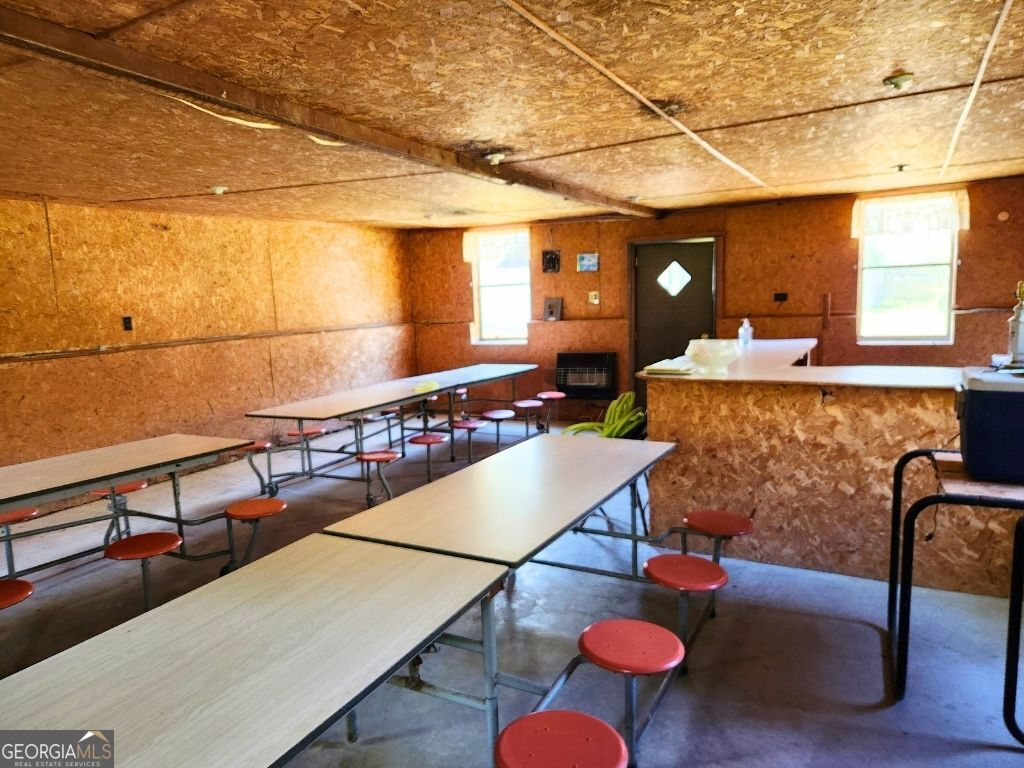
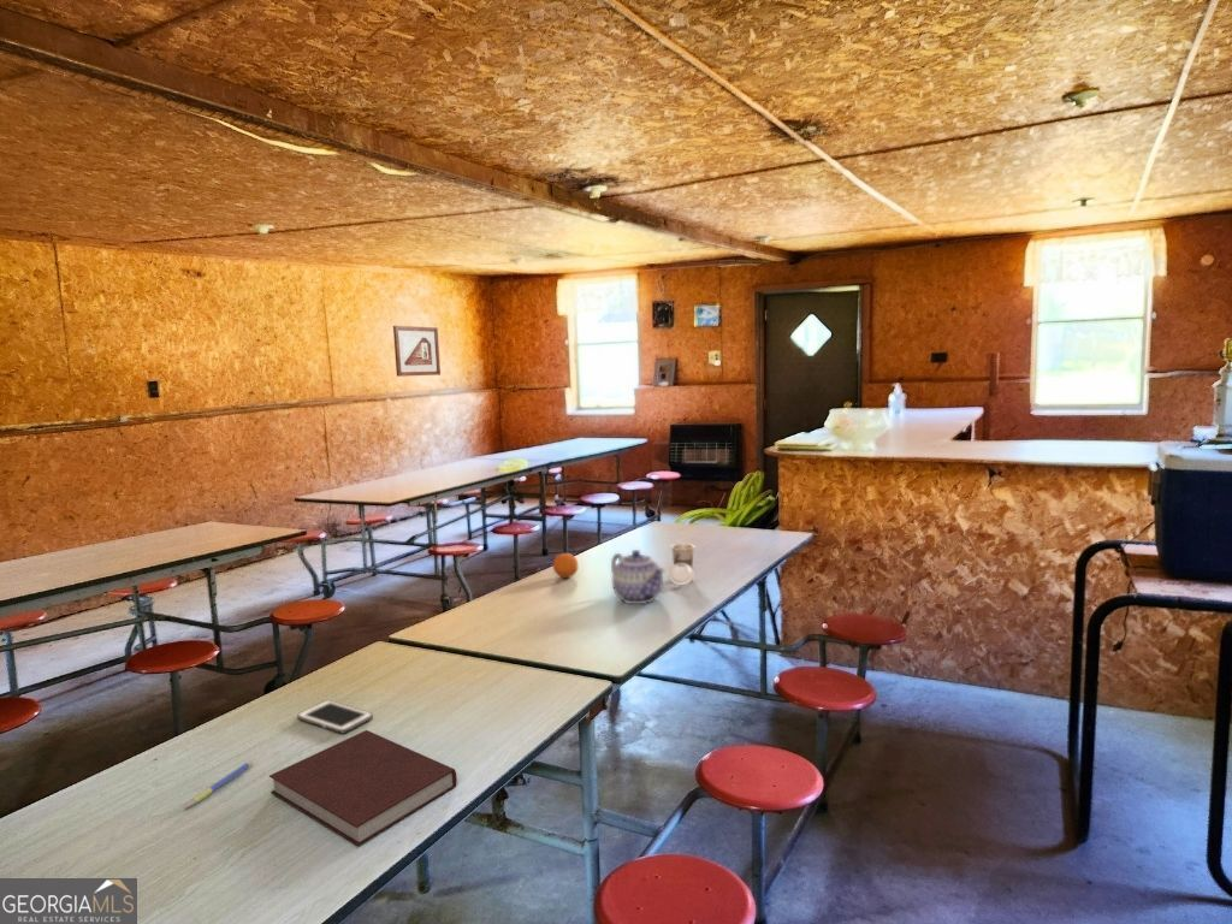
+ cup (682, 563)
+ fruit (565, 565)
+ picture frame (417, 350)
+ cell phone (334, 716)
+ notebook (362, 780)
+ teapot (636, 574)
+ pen (219, 783)
